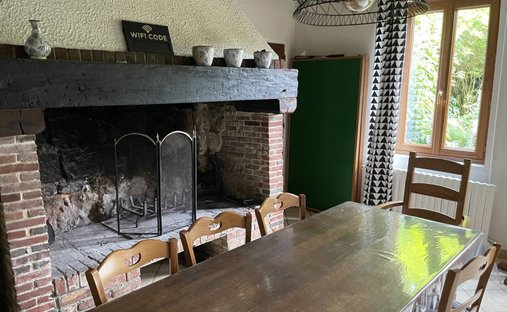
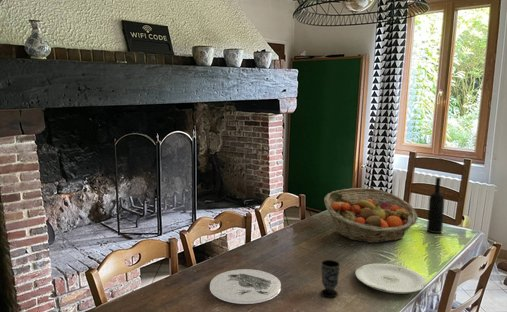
+ cup (330, 278)
+ fruit basket (369, 213)
+ wine bottle (436, 204)
+ coin (245, 283)
+ plate (389, 279)
